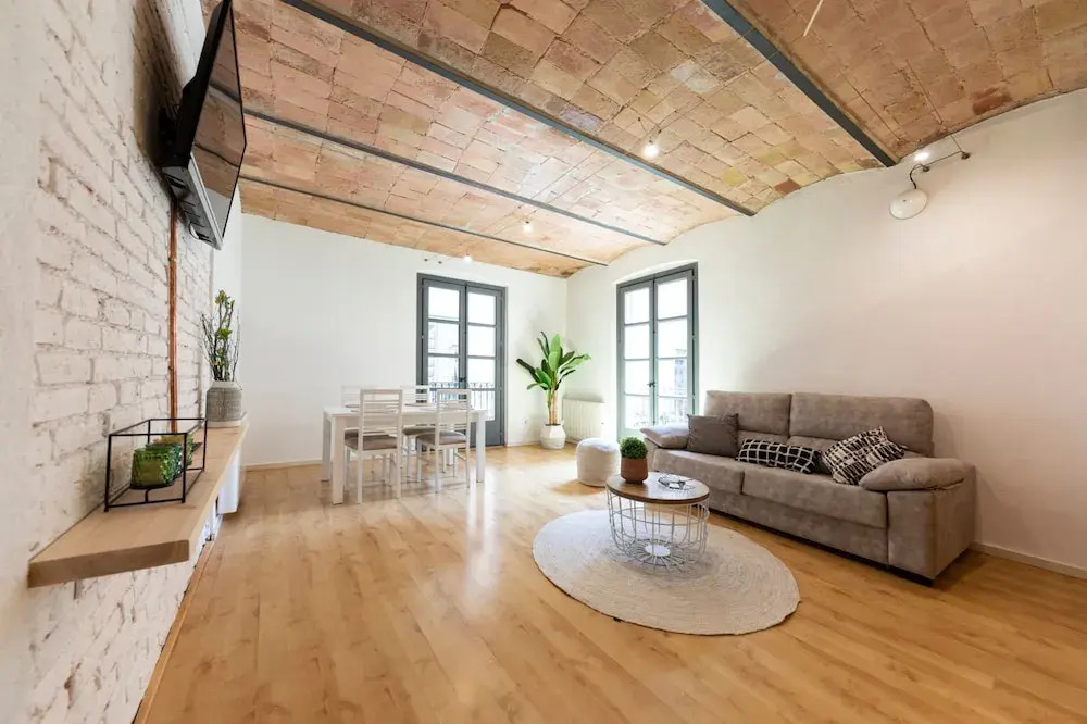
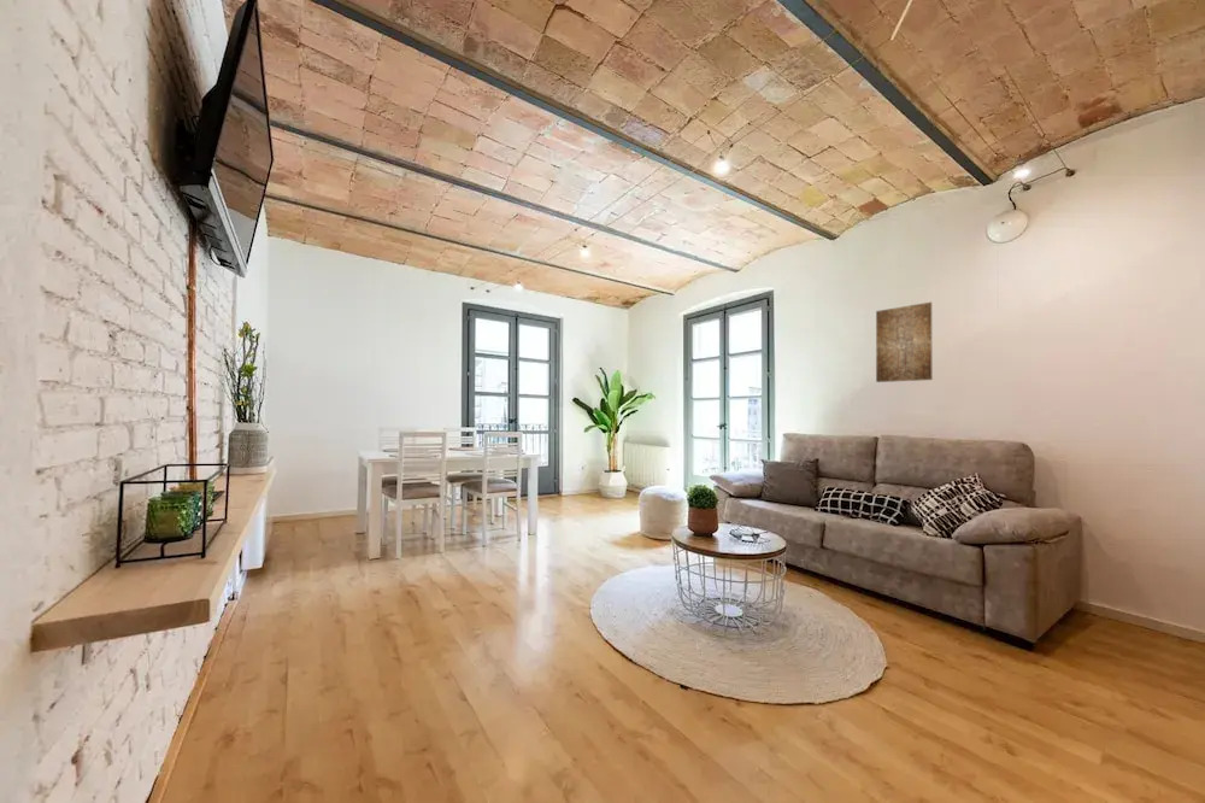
+ wall art (903, 344)
